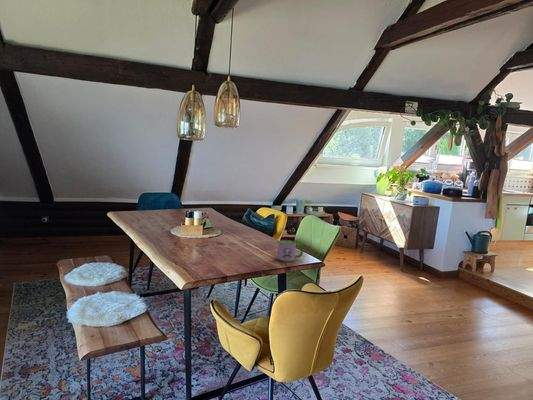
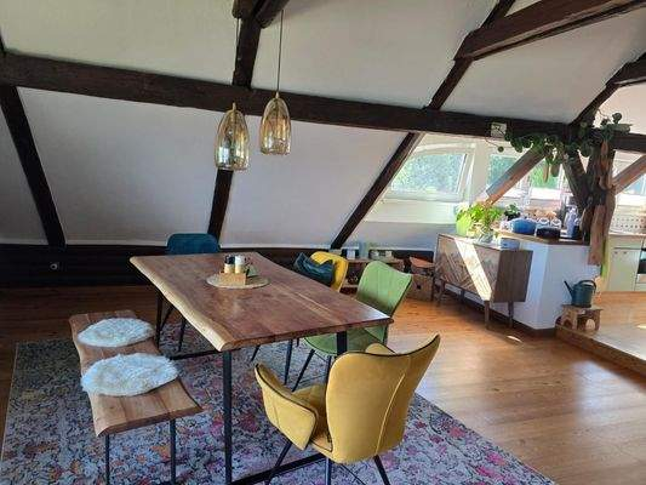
- mug (290, 250)
